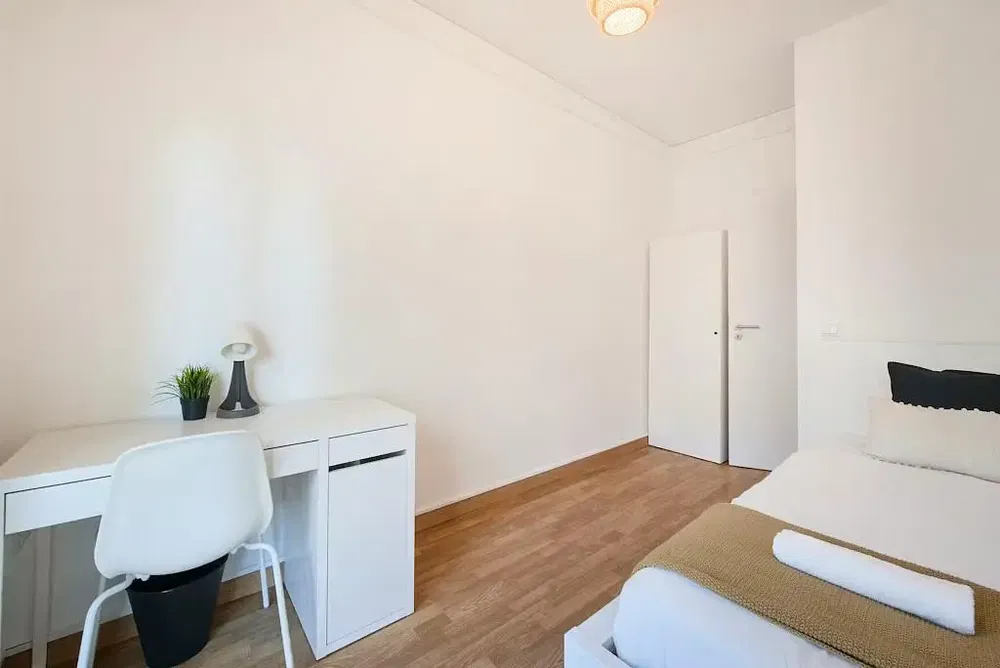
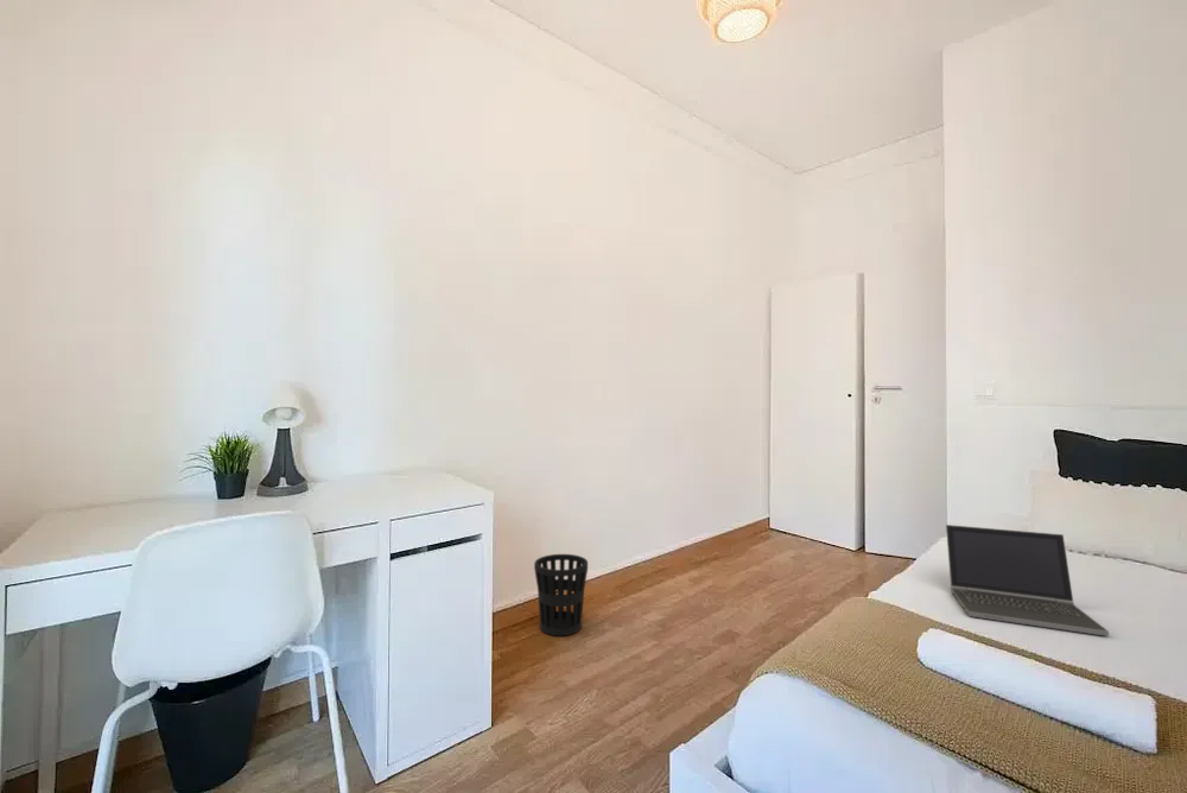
+ laptop computer (1017, 573)
+ wastebasket (560, 594)
